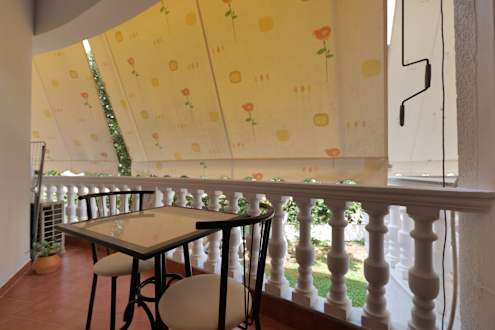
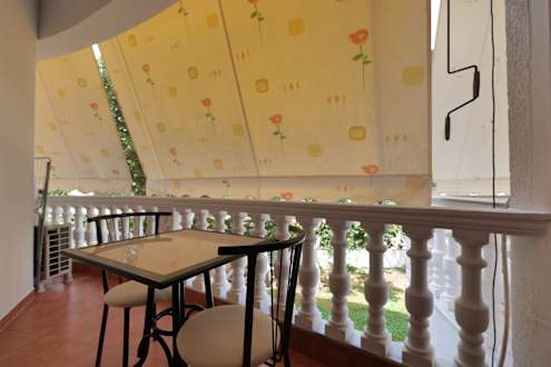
- potted plant (43, 255)
